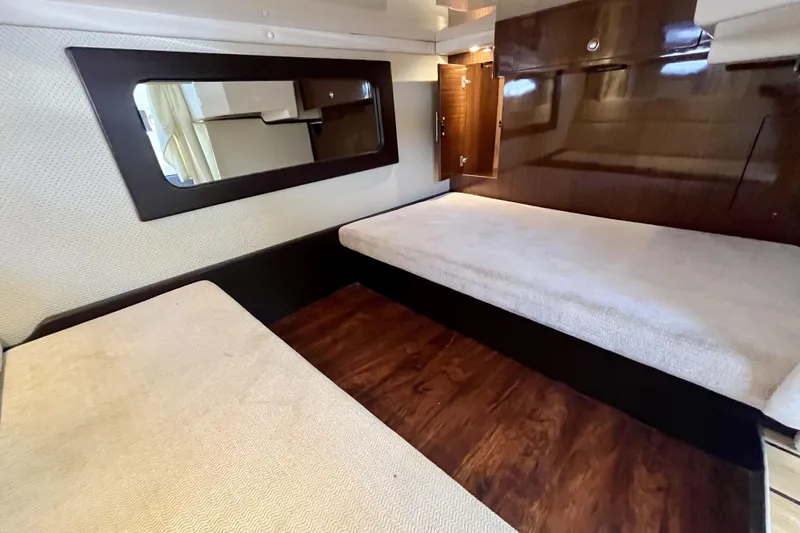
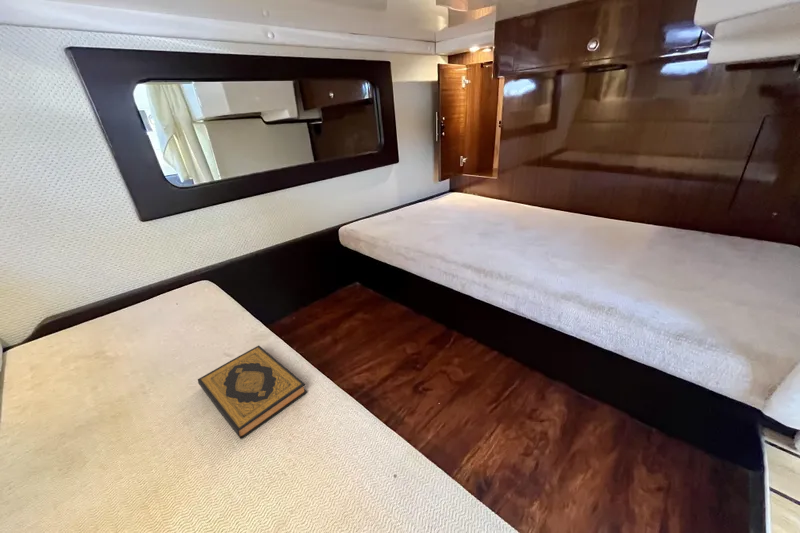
+ hardback book (250, 385)
